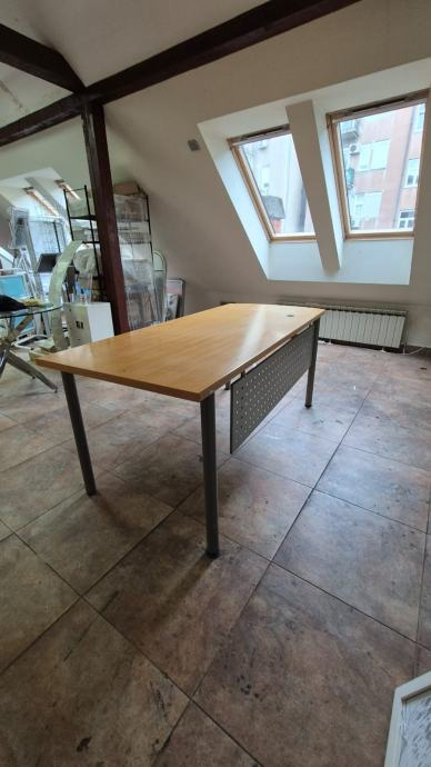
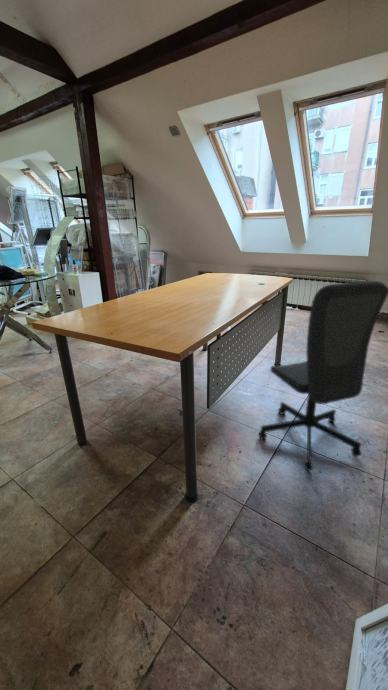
+ office chair (318, 367)
